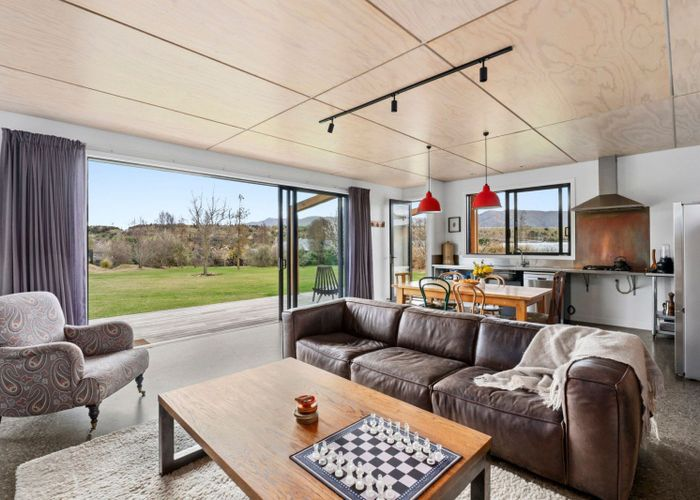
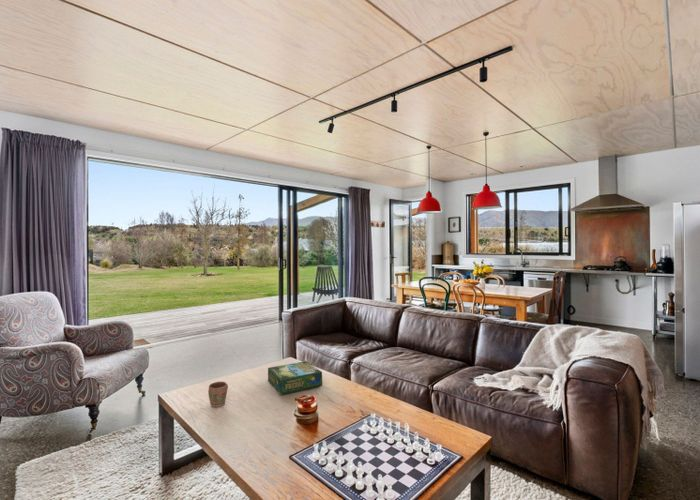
+ mug (219, 393)
+ board game (294, 376)
